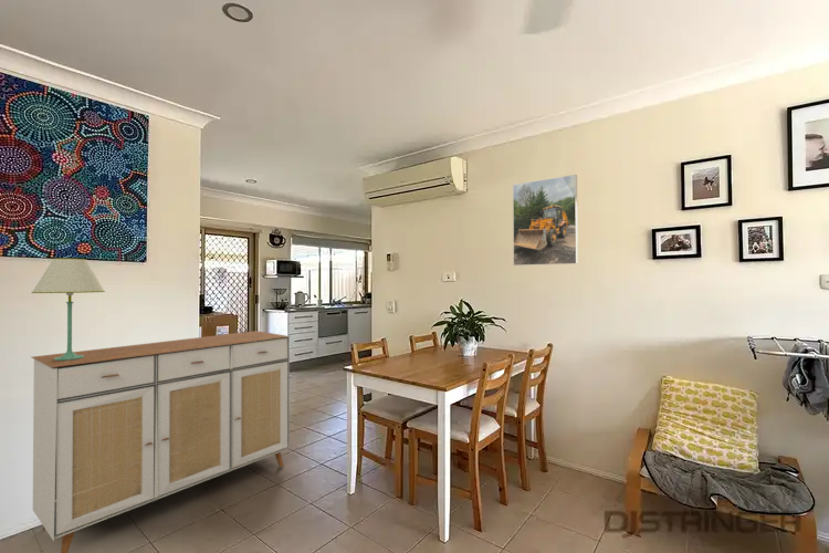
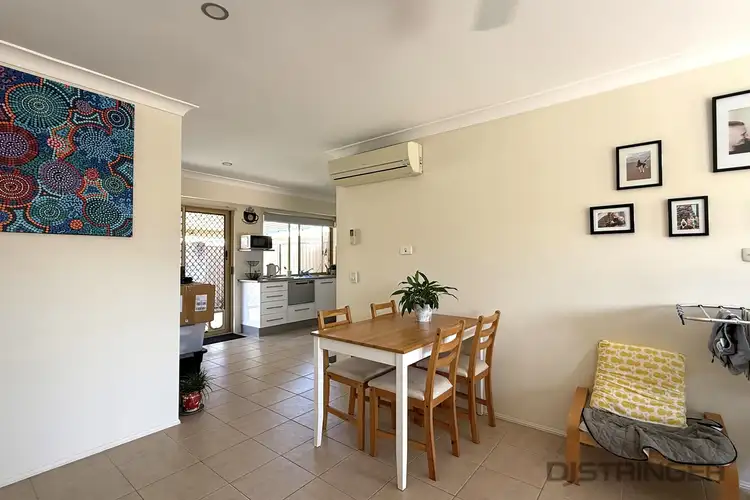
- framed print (543, 222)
- sideboard (180, 418)
- table lamp (70, 307)
